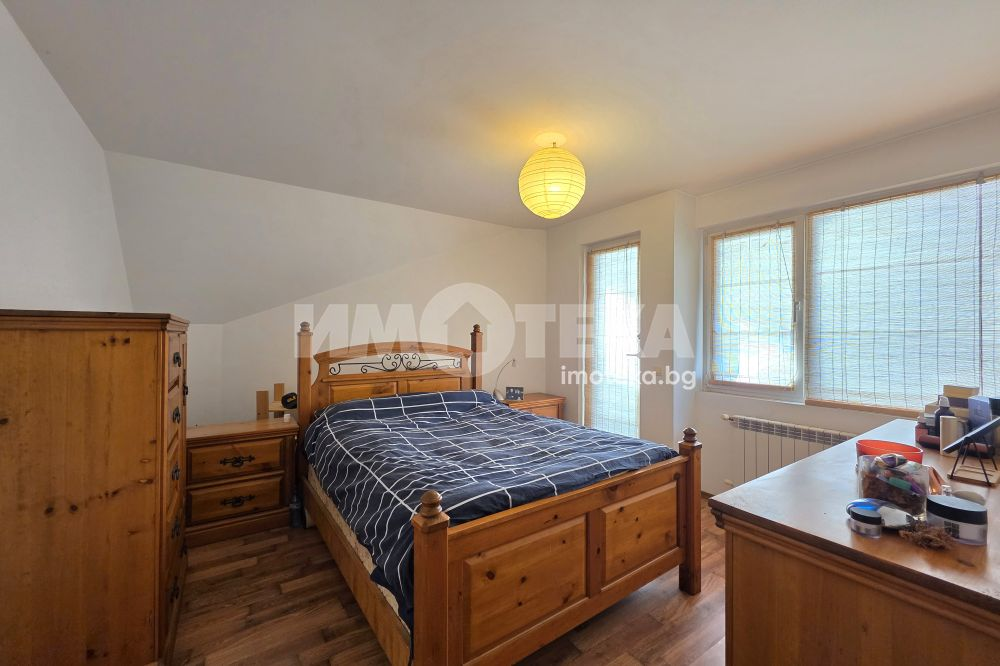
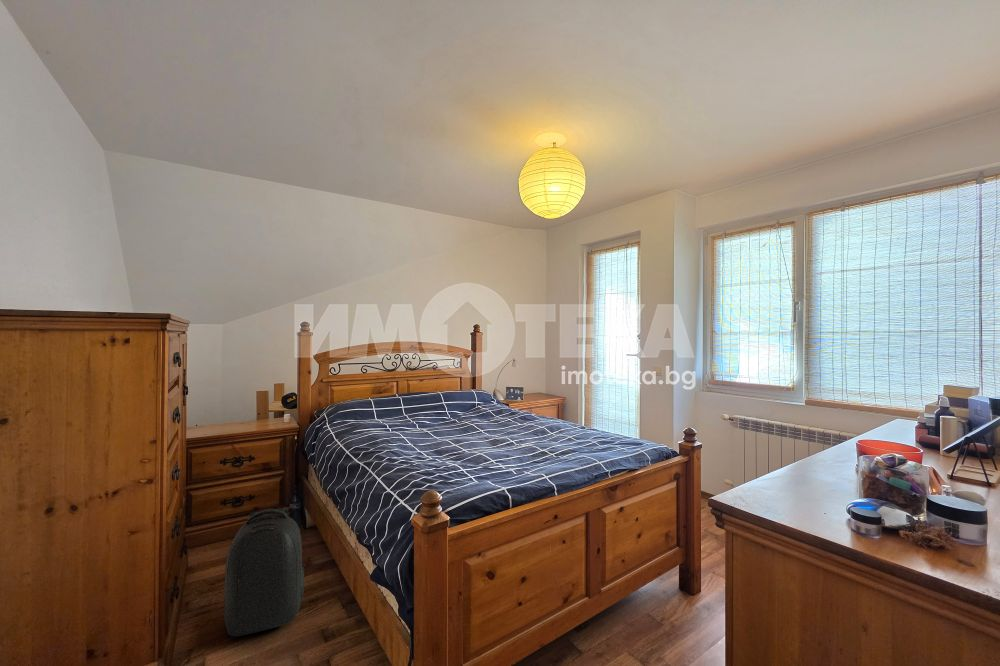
+ backpack (266, 563)
